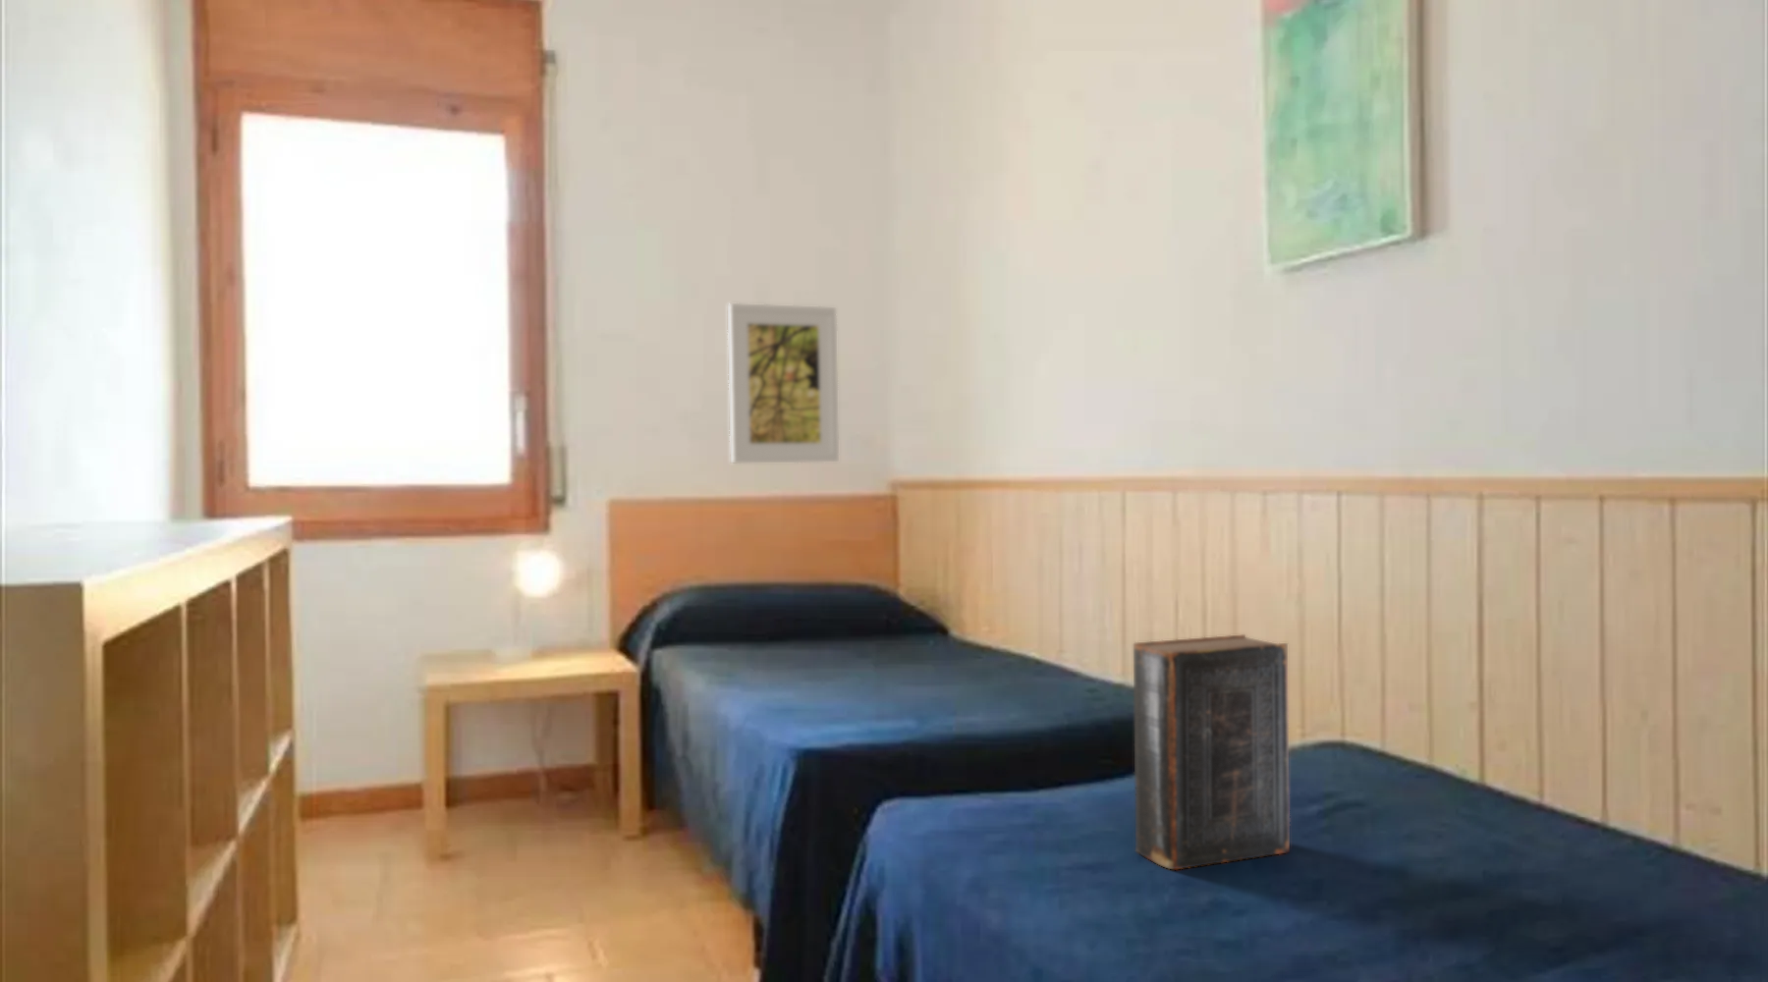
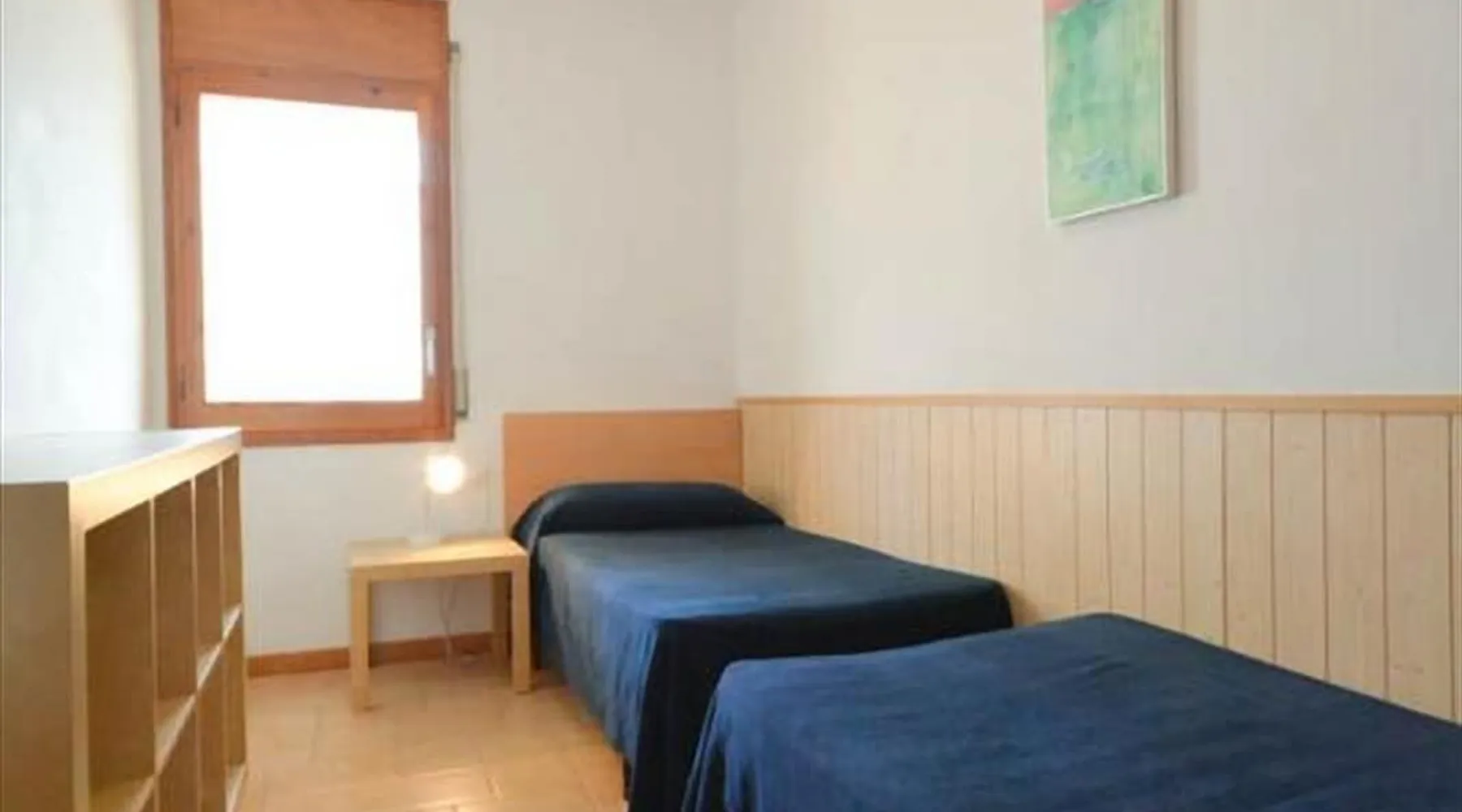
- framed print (784, 383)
- book (1208, 746)
